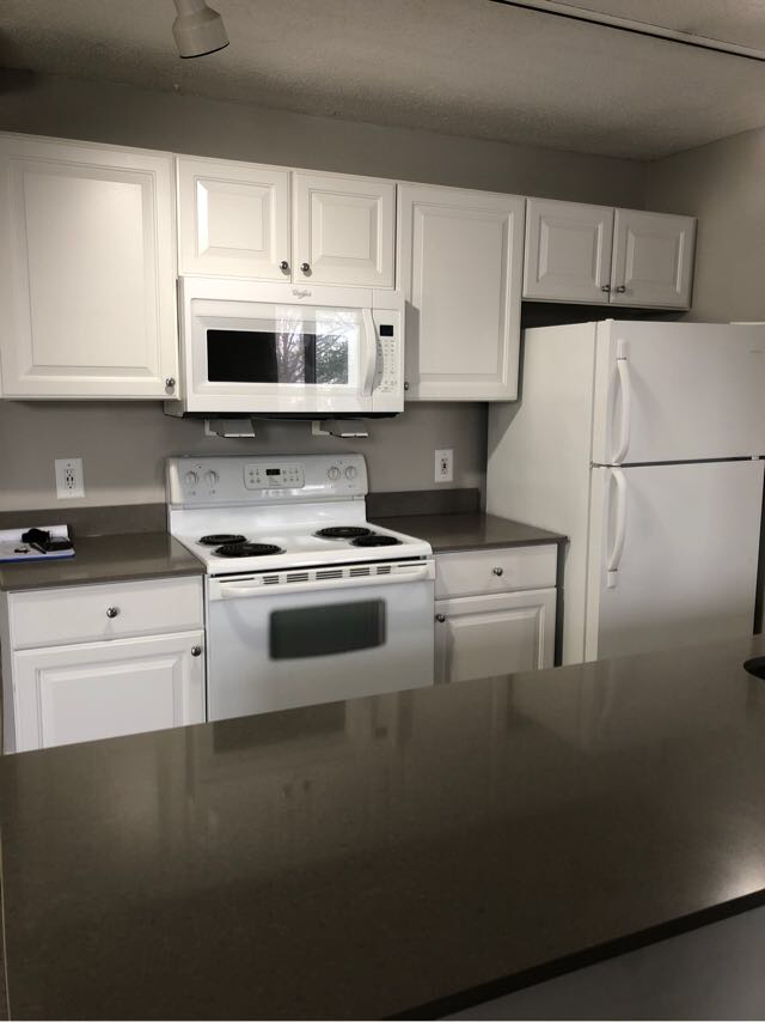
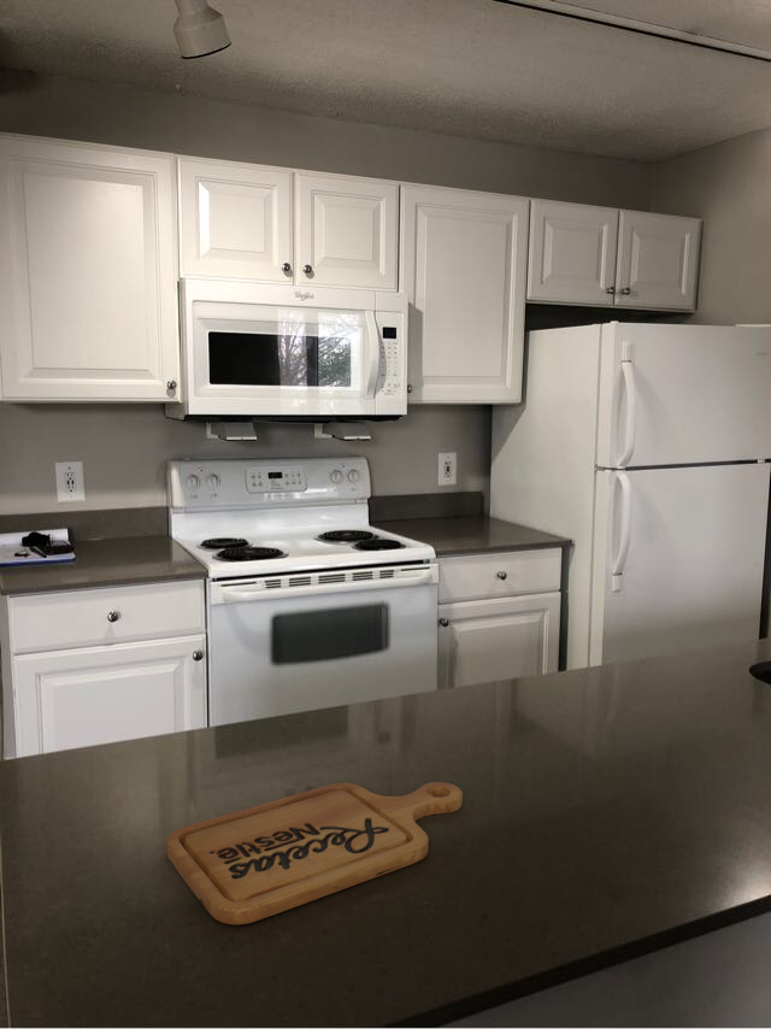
+ cutting board (336, 830)
